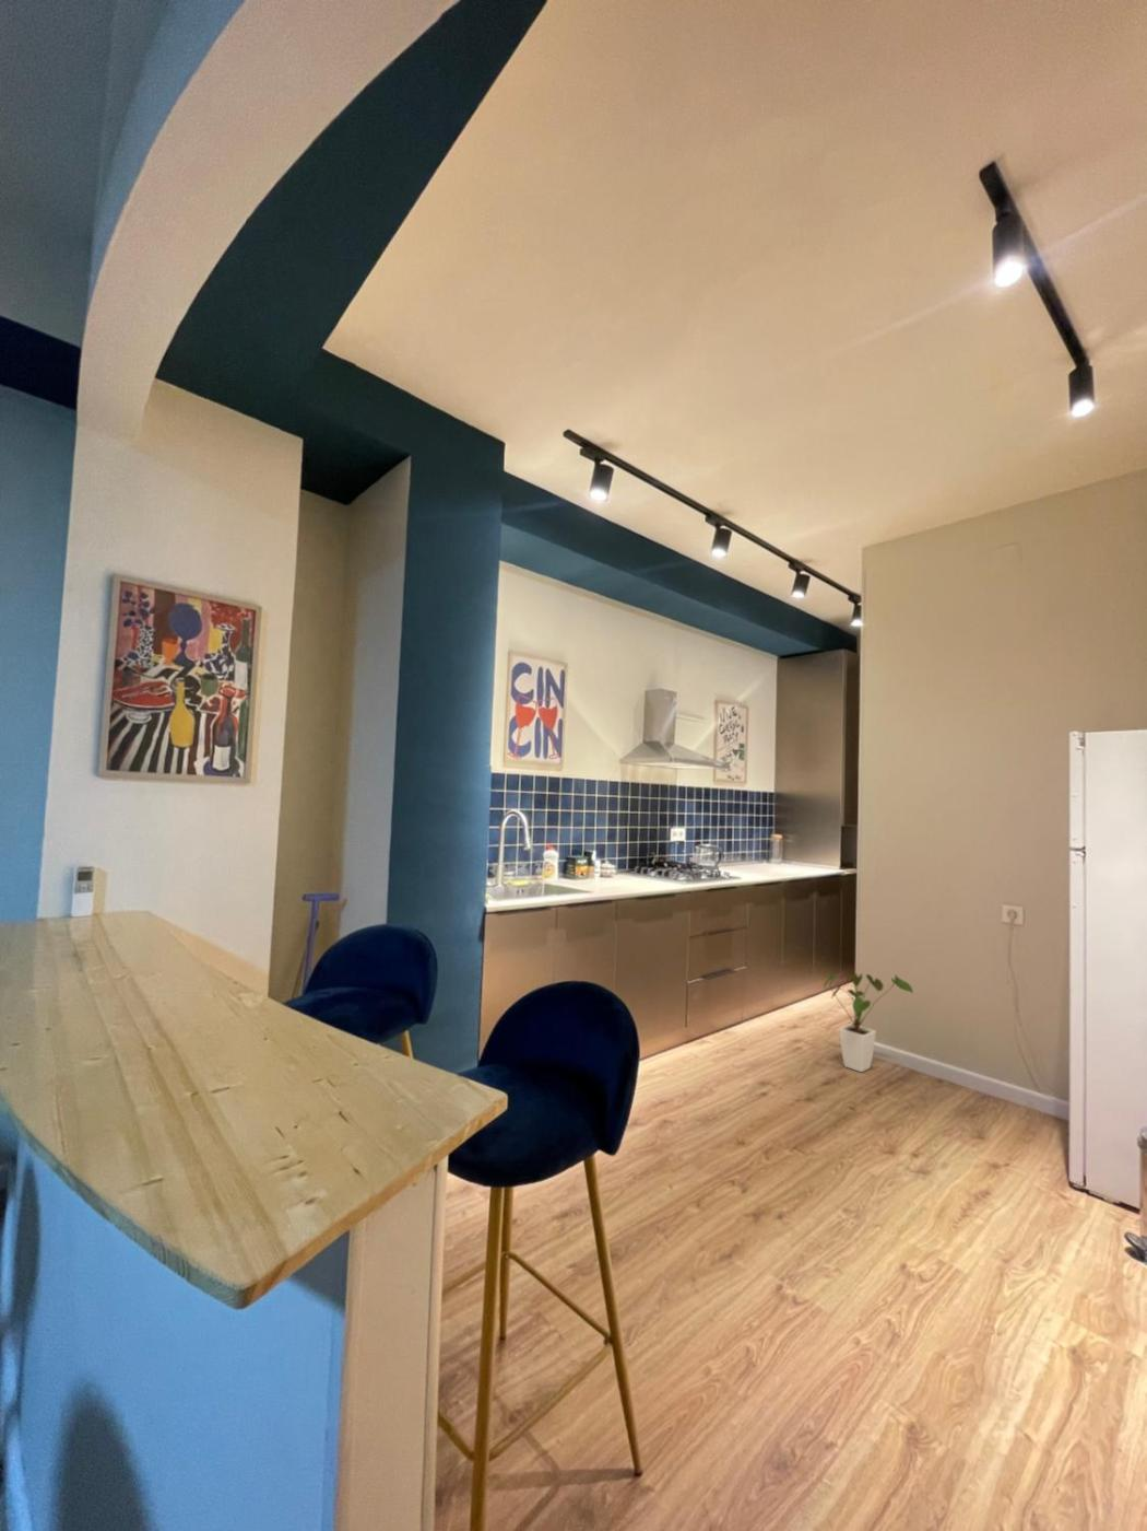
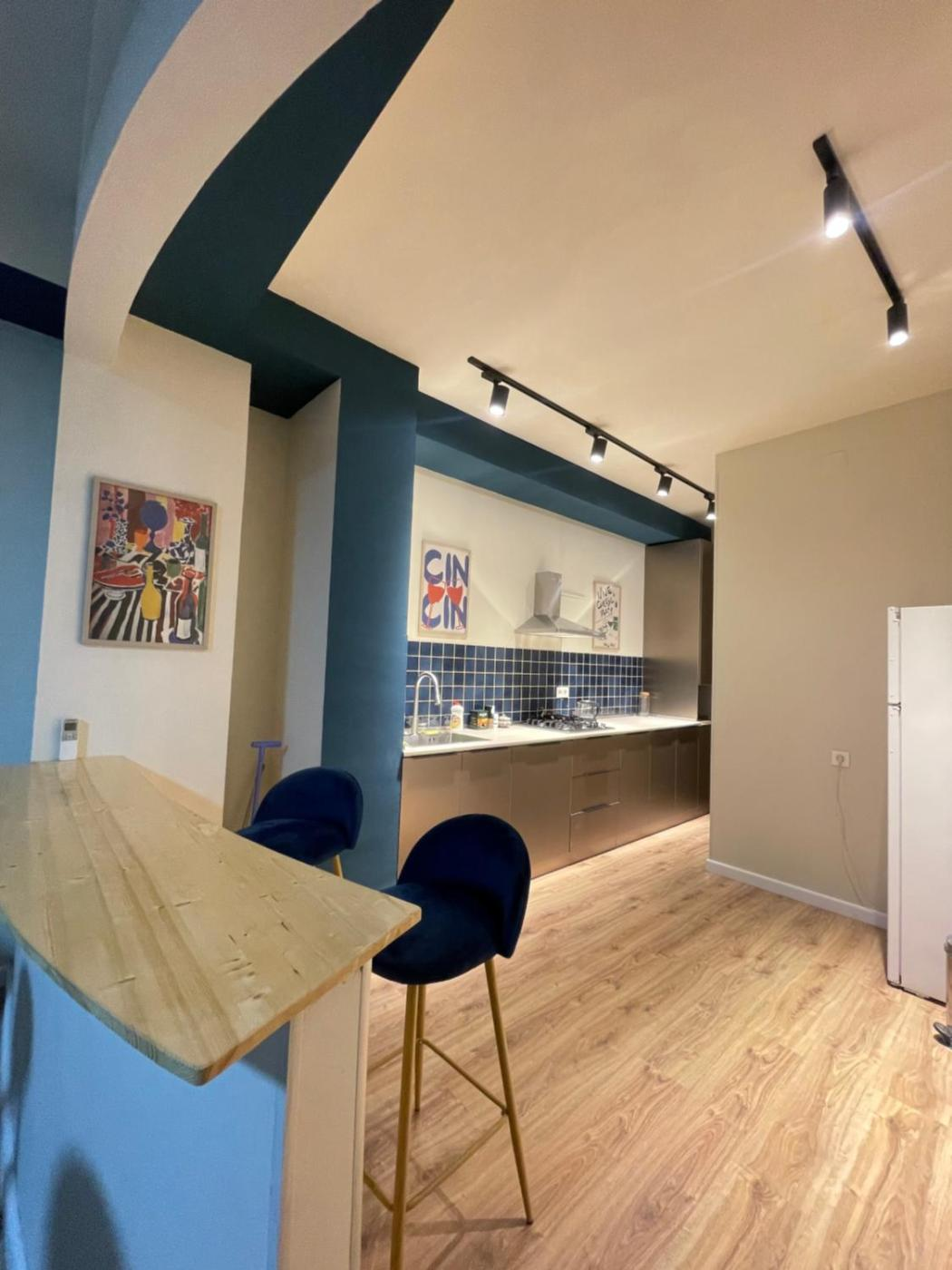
- house plant (863, 1019)
